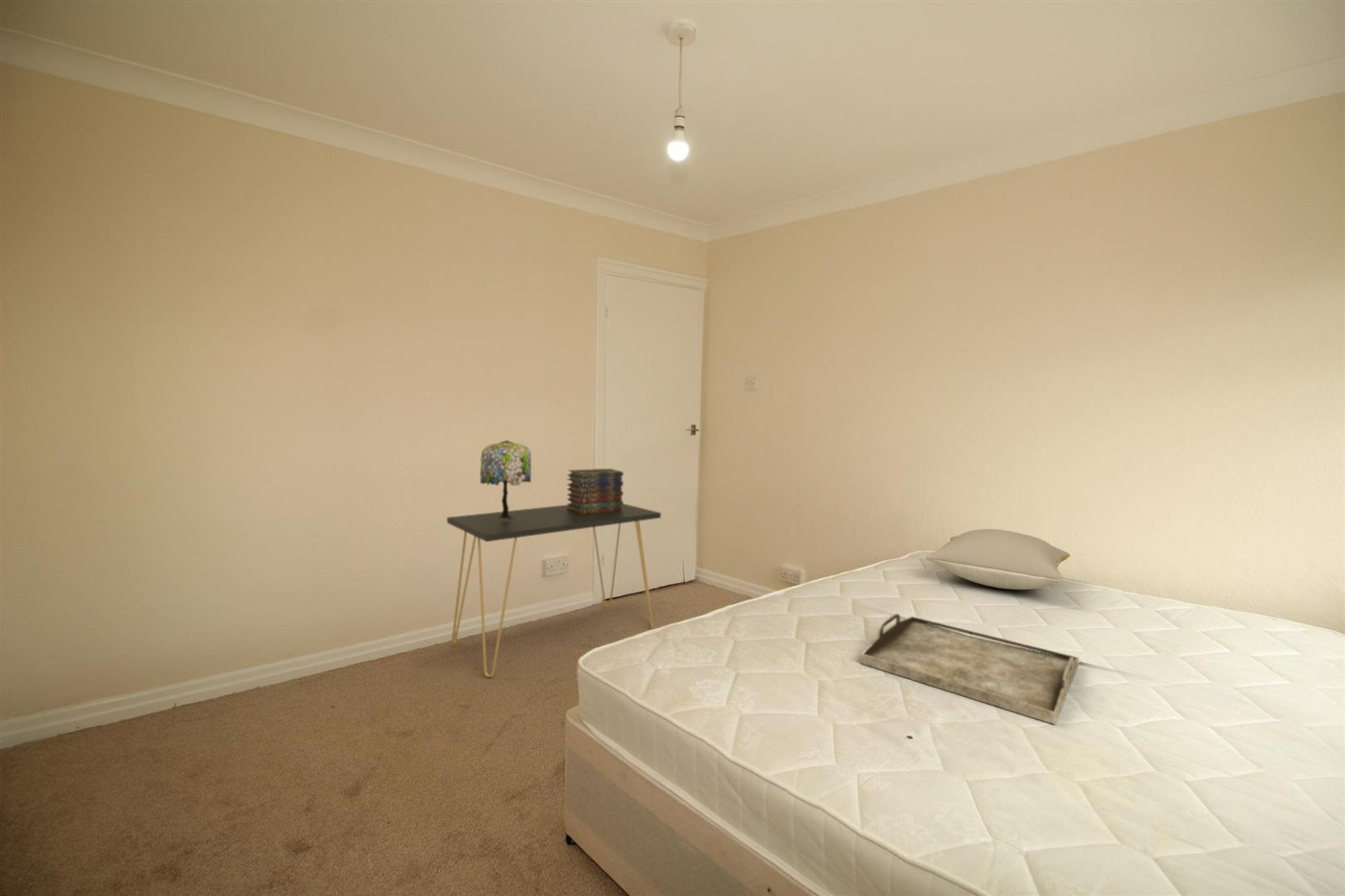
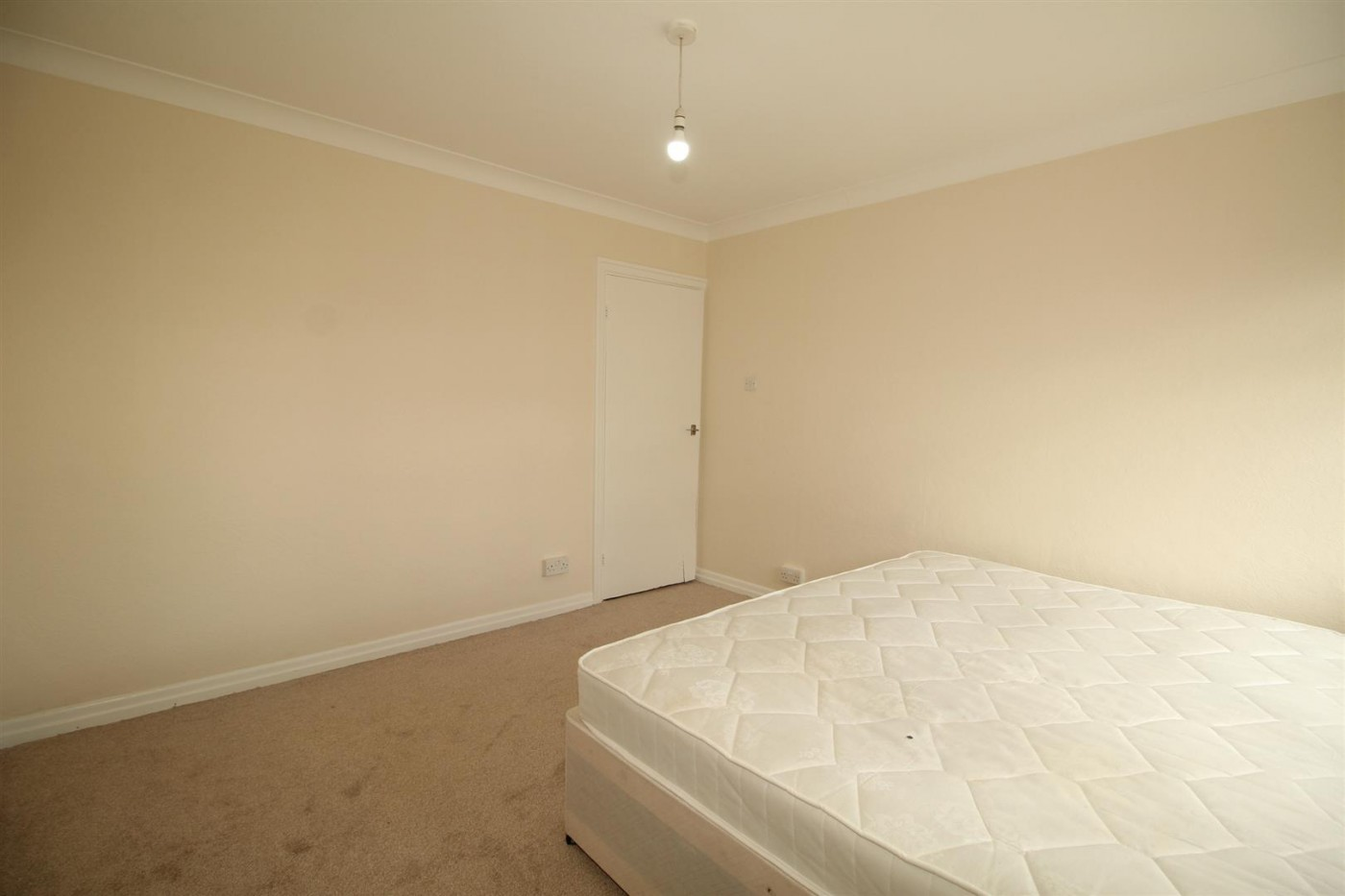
- pillow (999, 555)
- desk (599, 569)
- serving tray (970, 651)
- book stack (595, 490)
- table lamp (506, 479)
